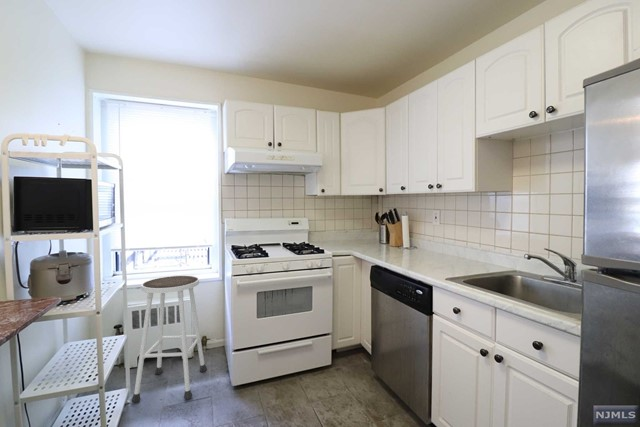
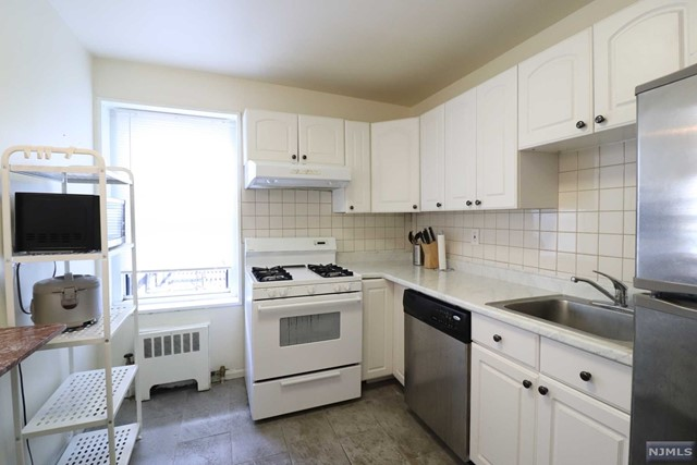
- stool (171, 336)
